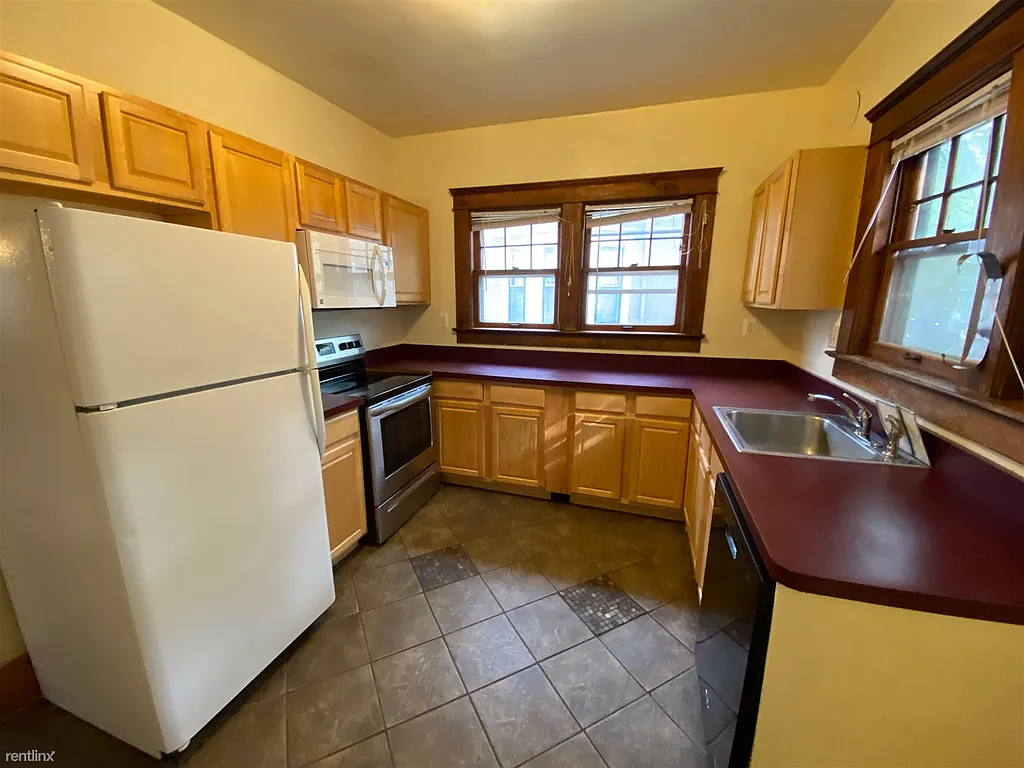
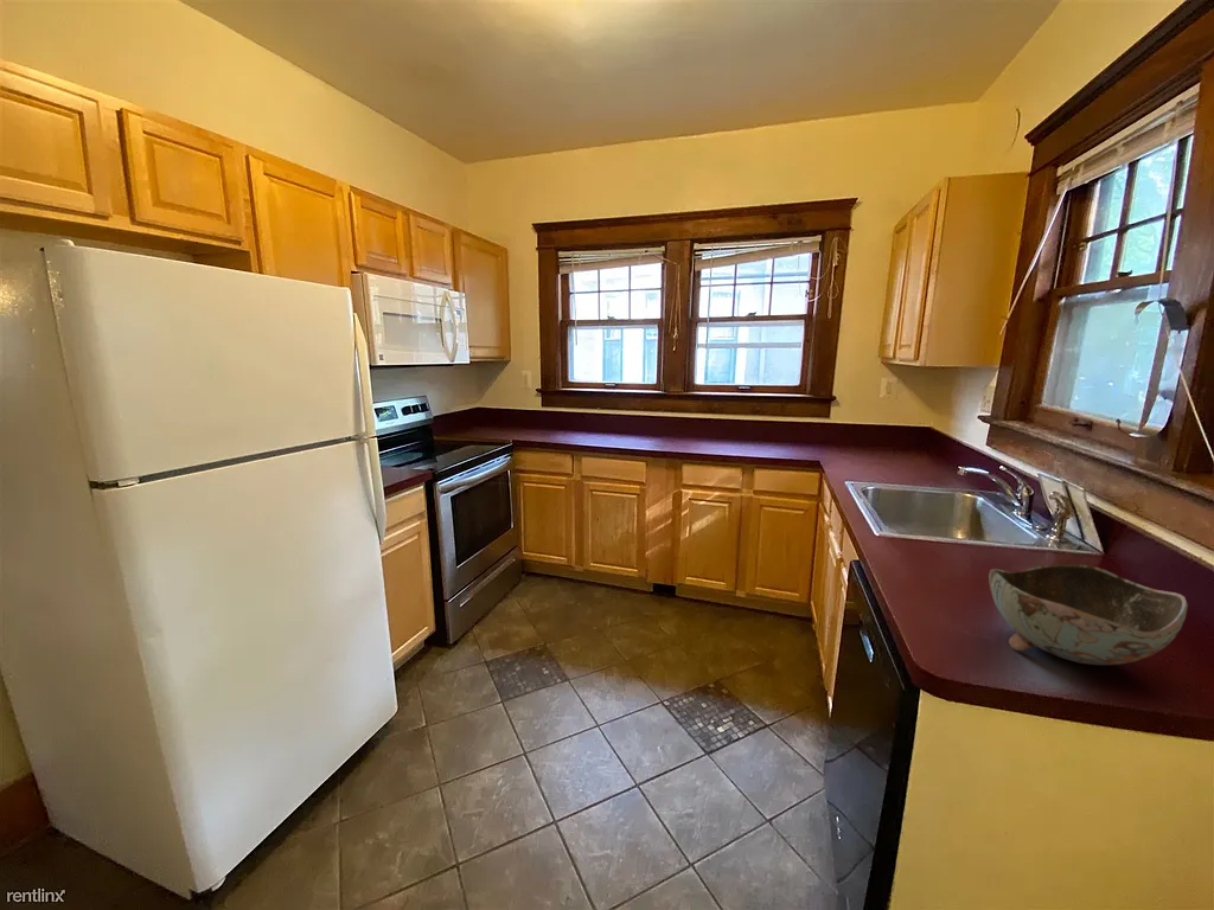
+ bowl (1075, 614)
